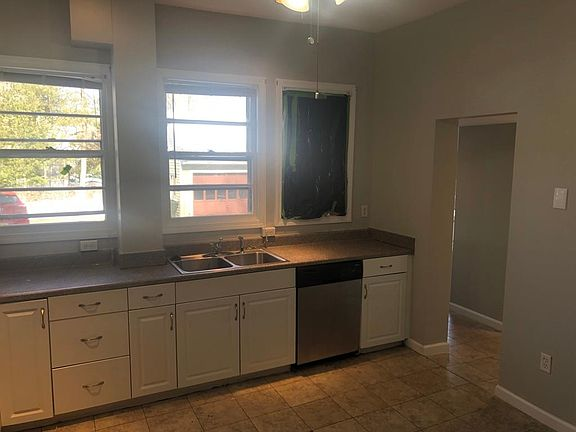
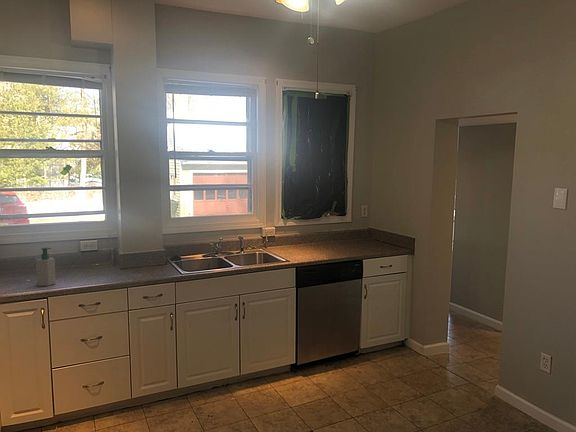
+ soap bottle (45, 266)
